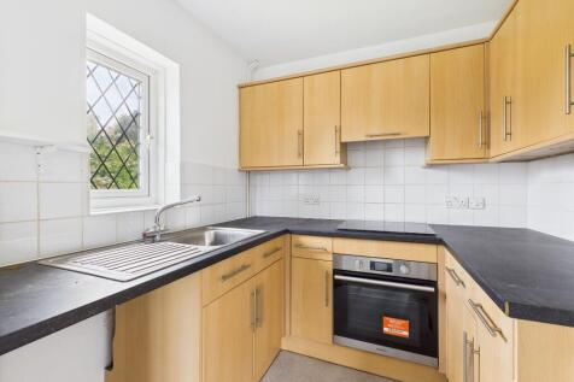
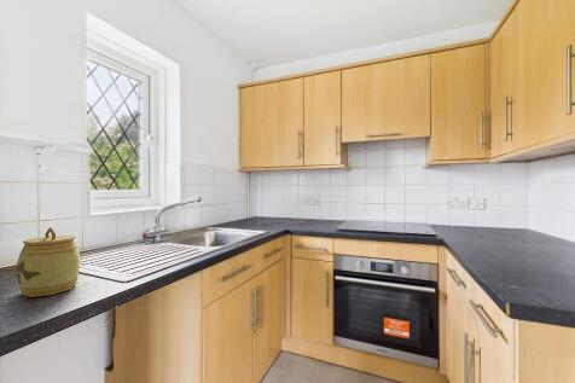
+ jar (50, 257)
